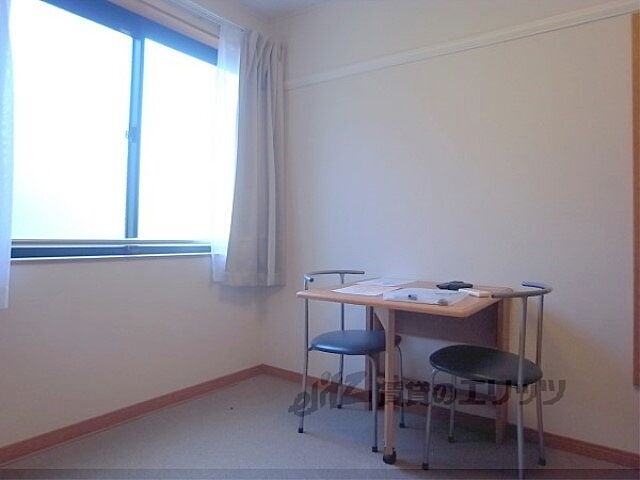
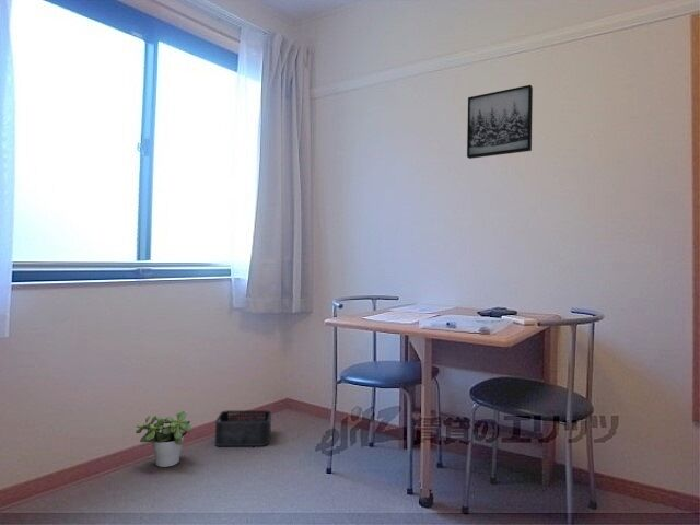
+ potted plant (165, 439)
+ storage bin (244, 428)
+ wall art (498, 122)
